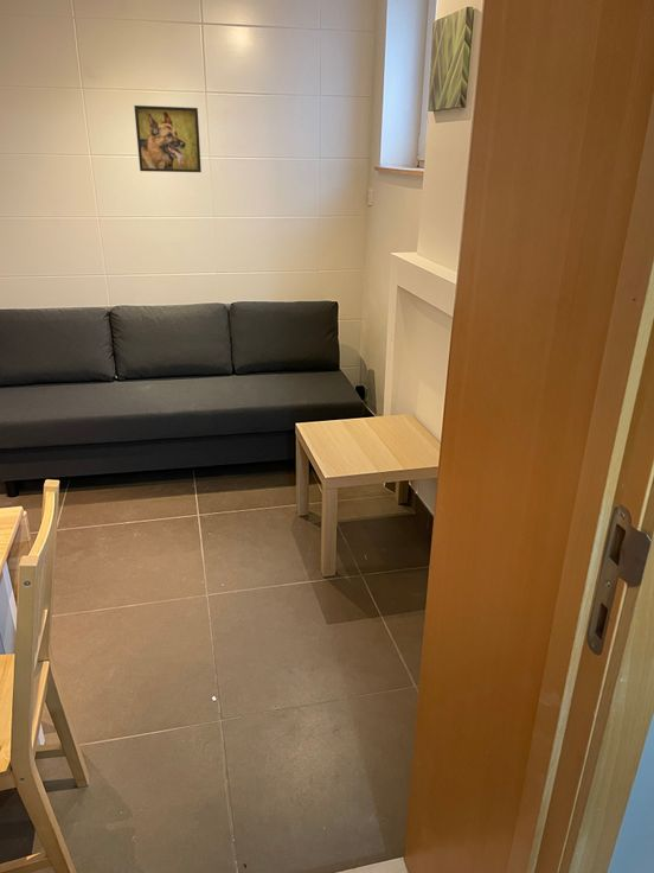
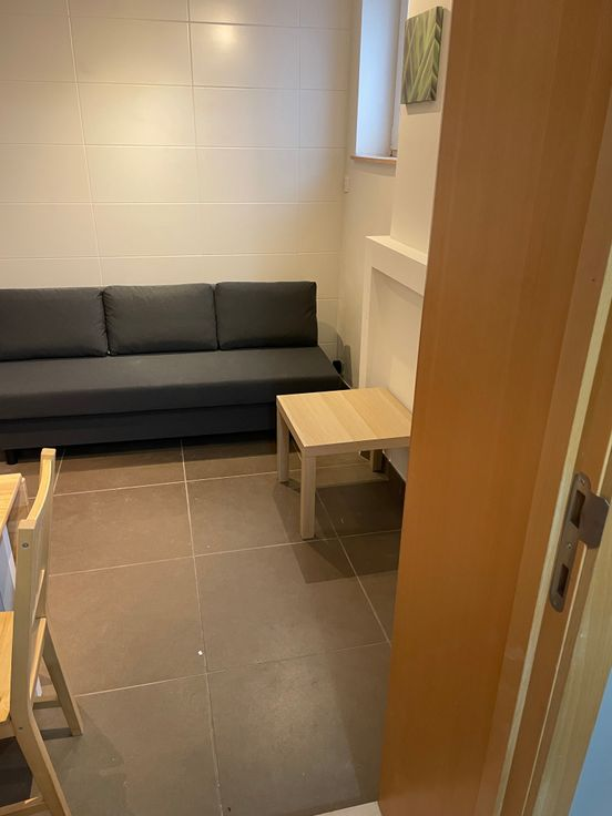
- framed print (168, 139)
